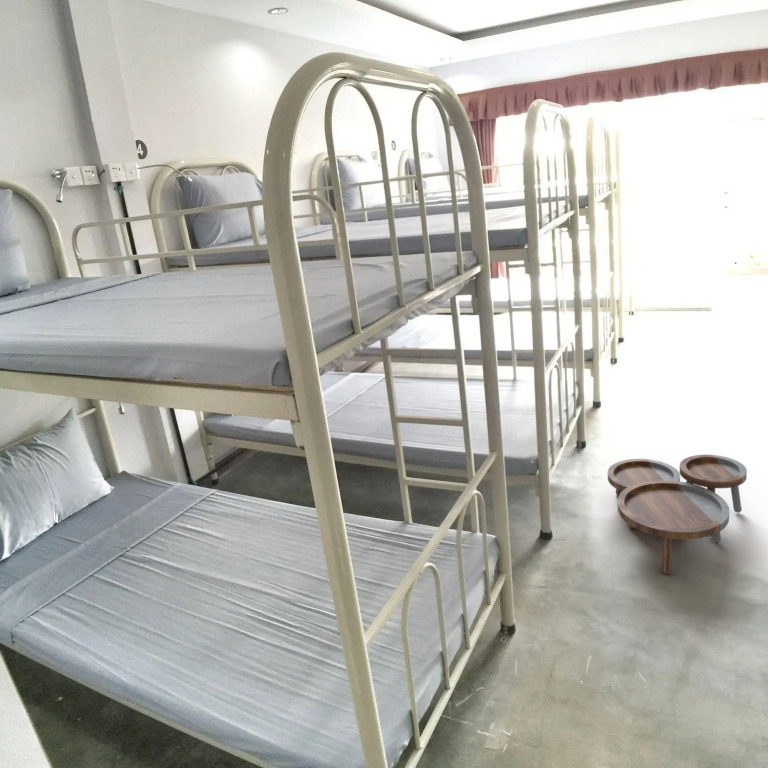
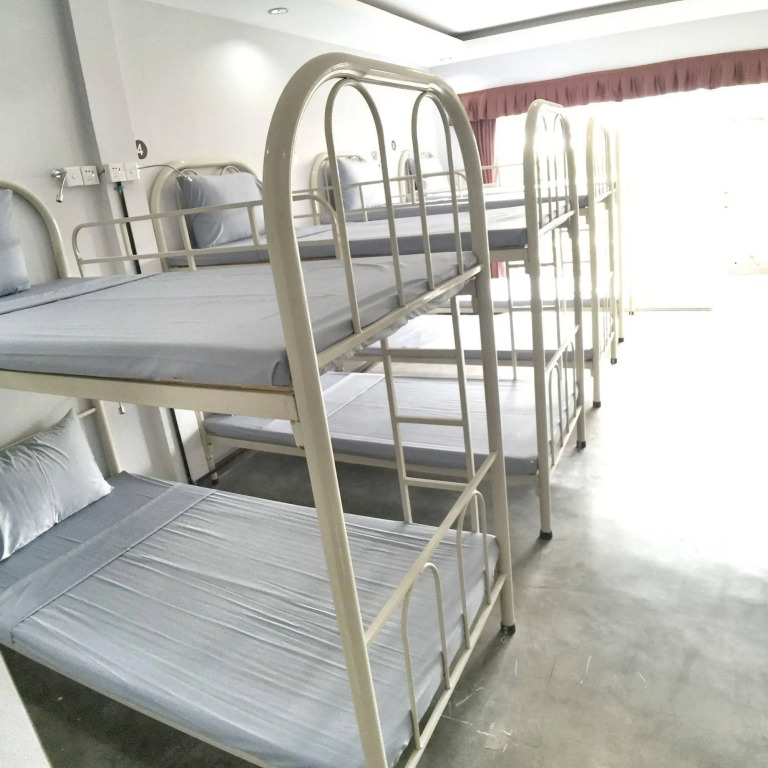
- nesting tables (678, 501)
